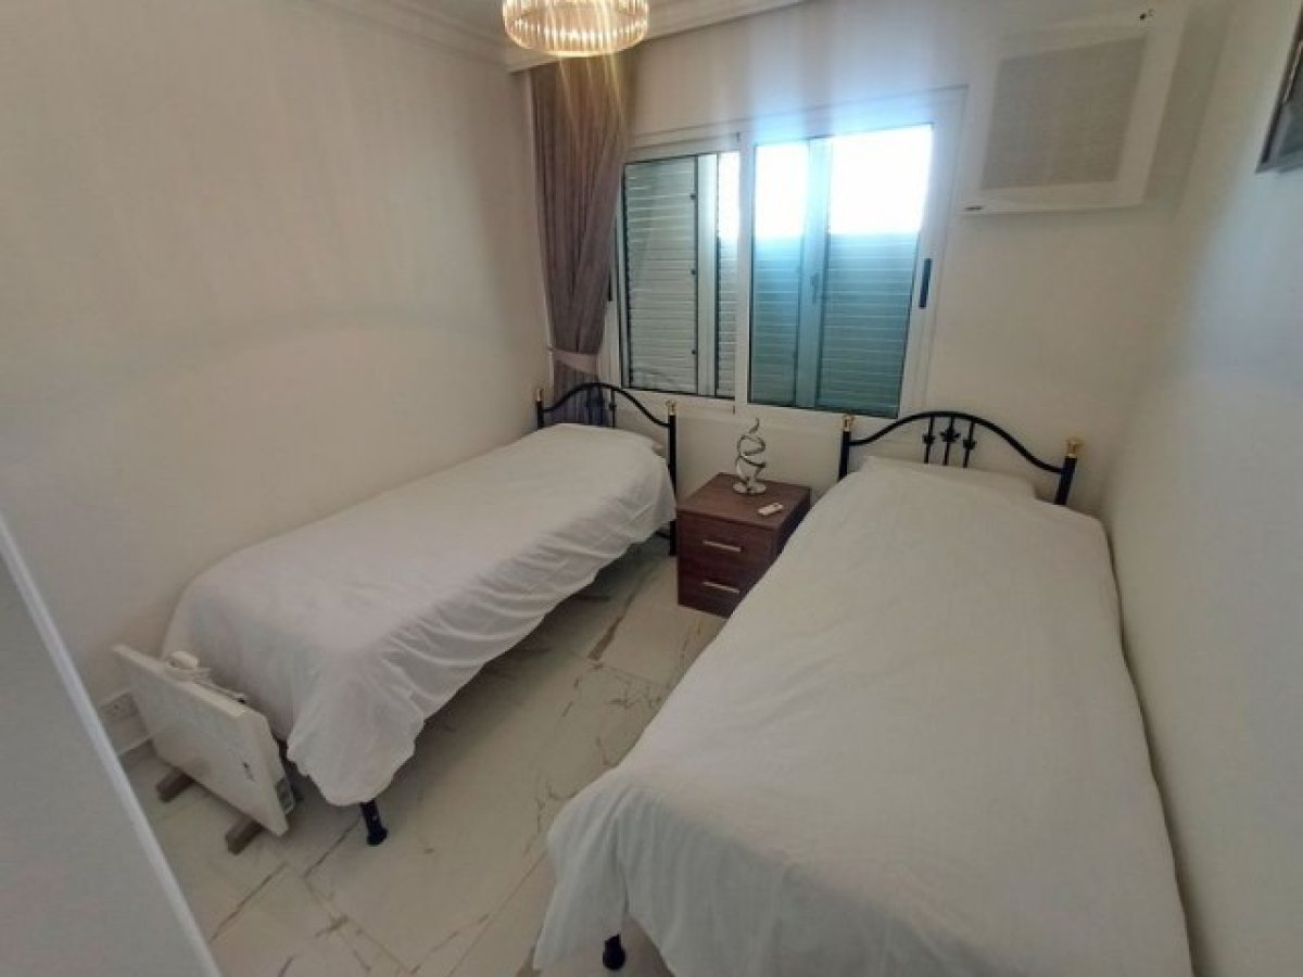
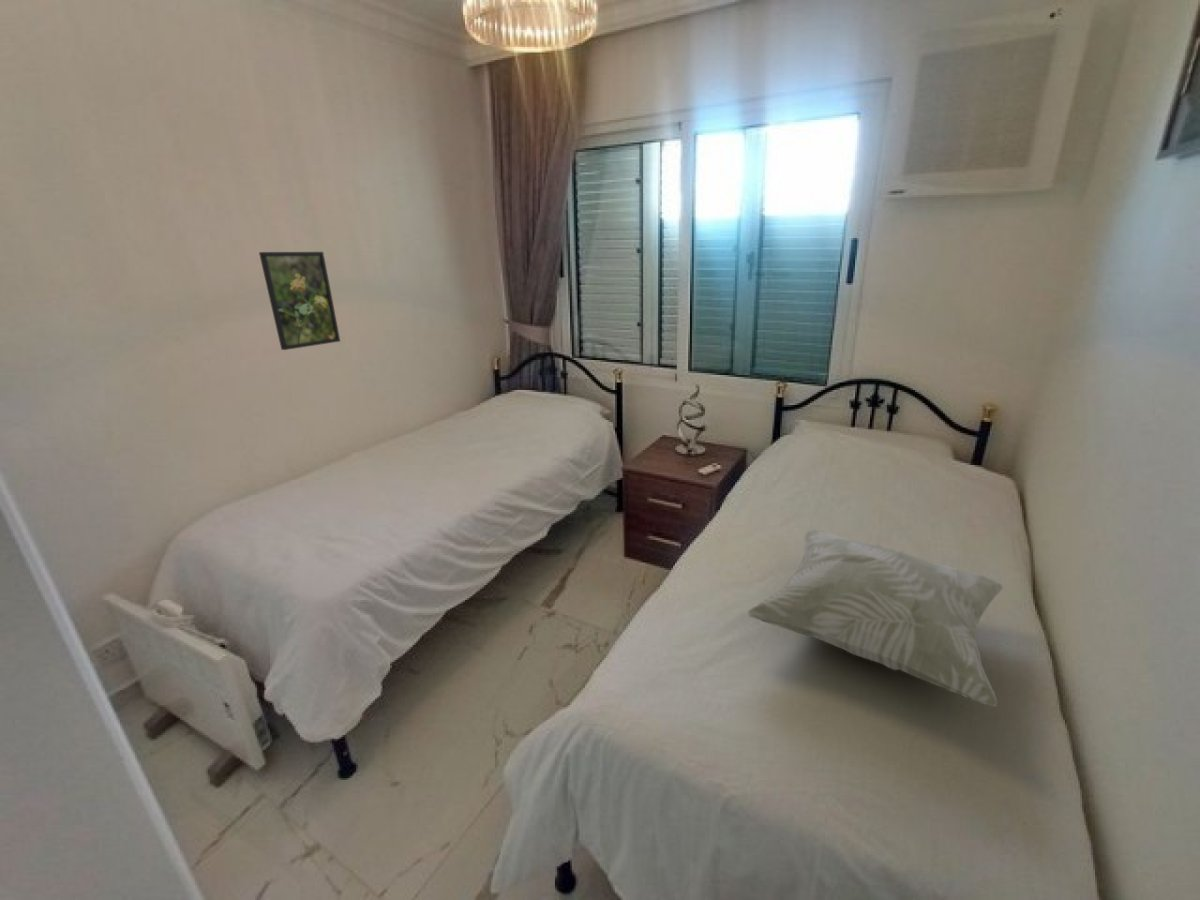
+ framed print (302, 300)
+ decorative pillow (878, 598)
